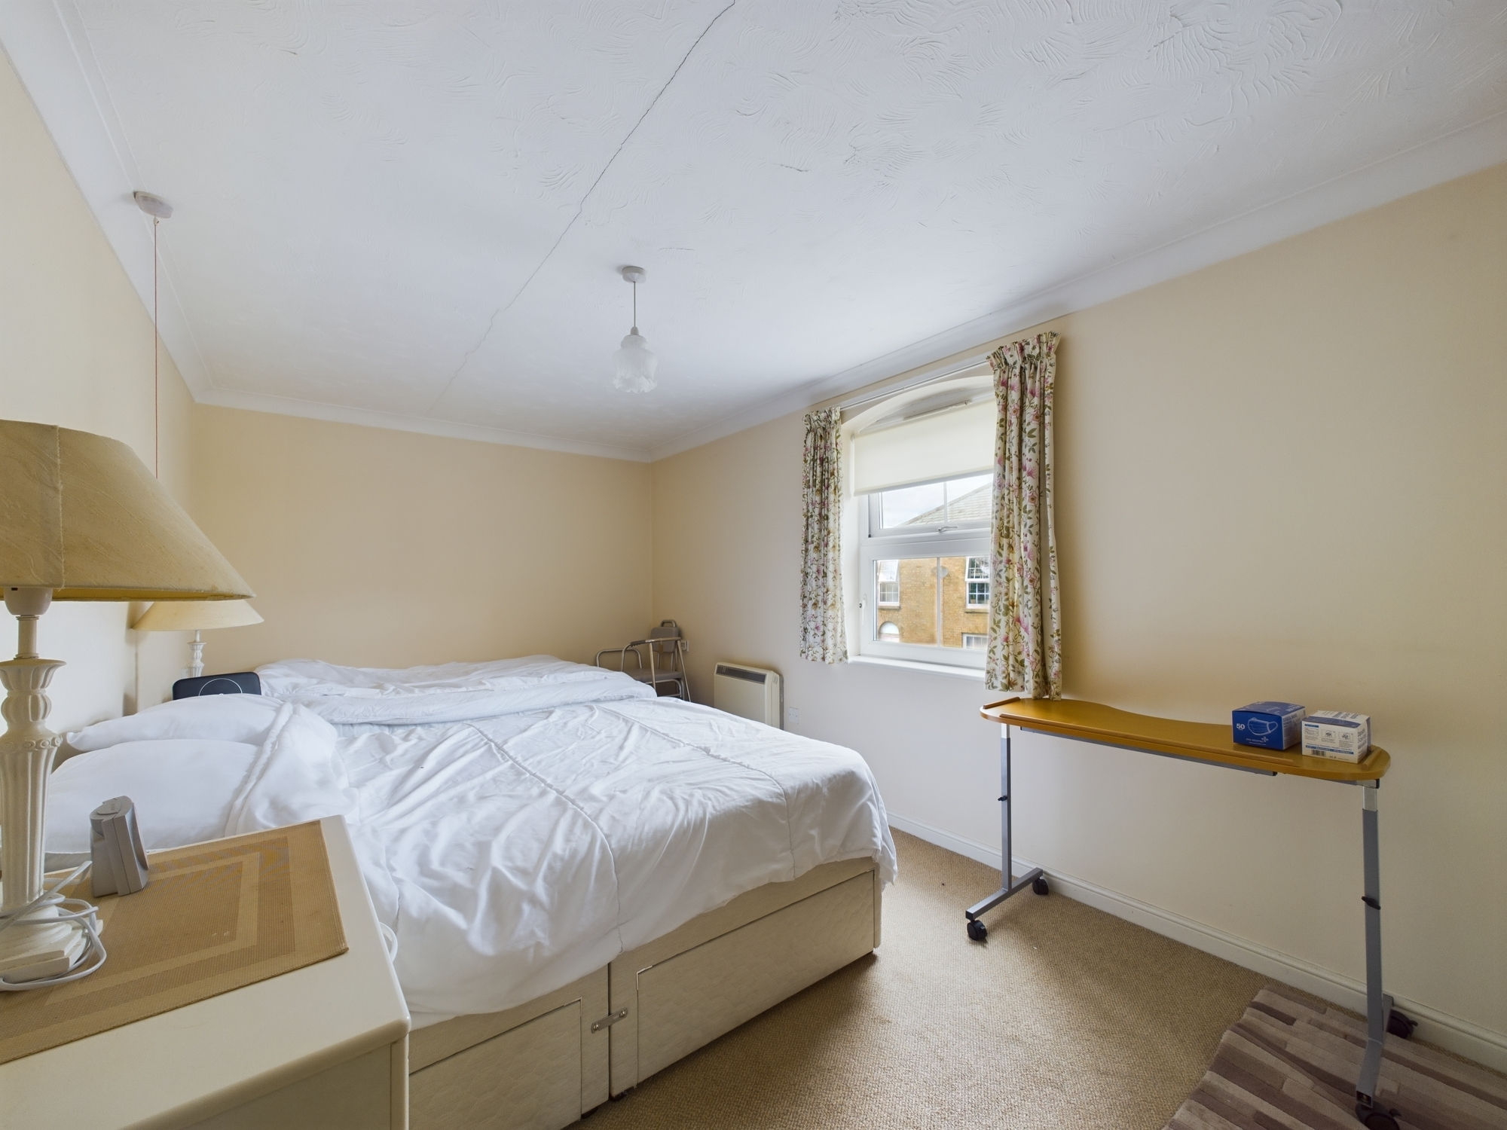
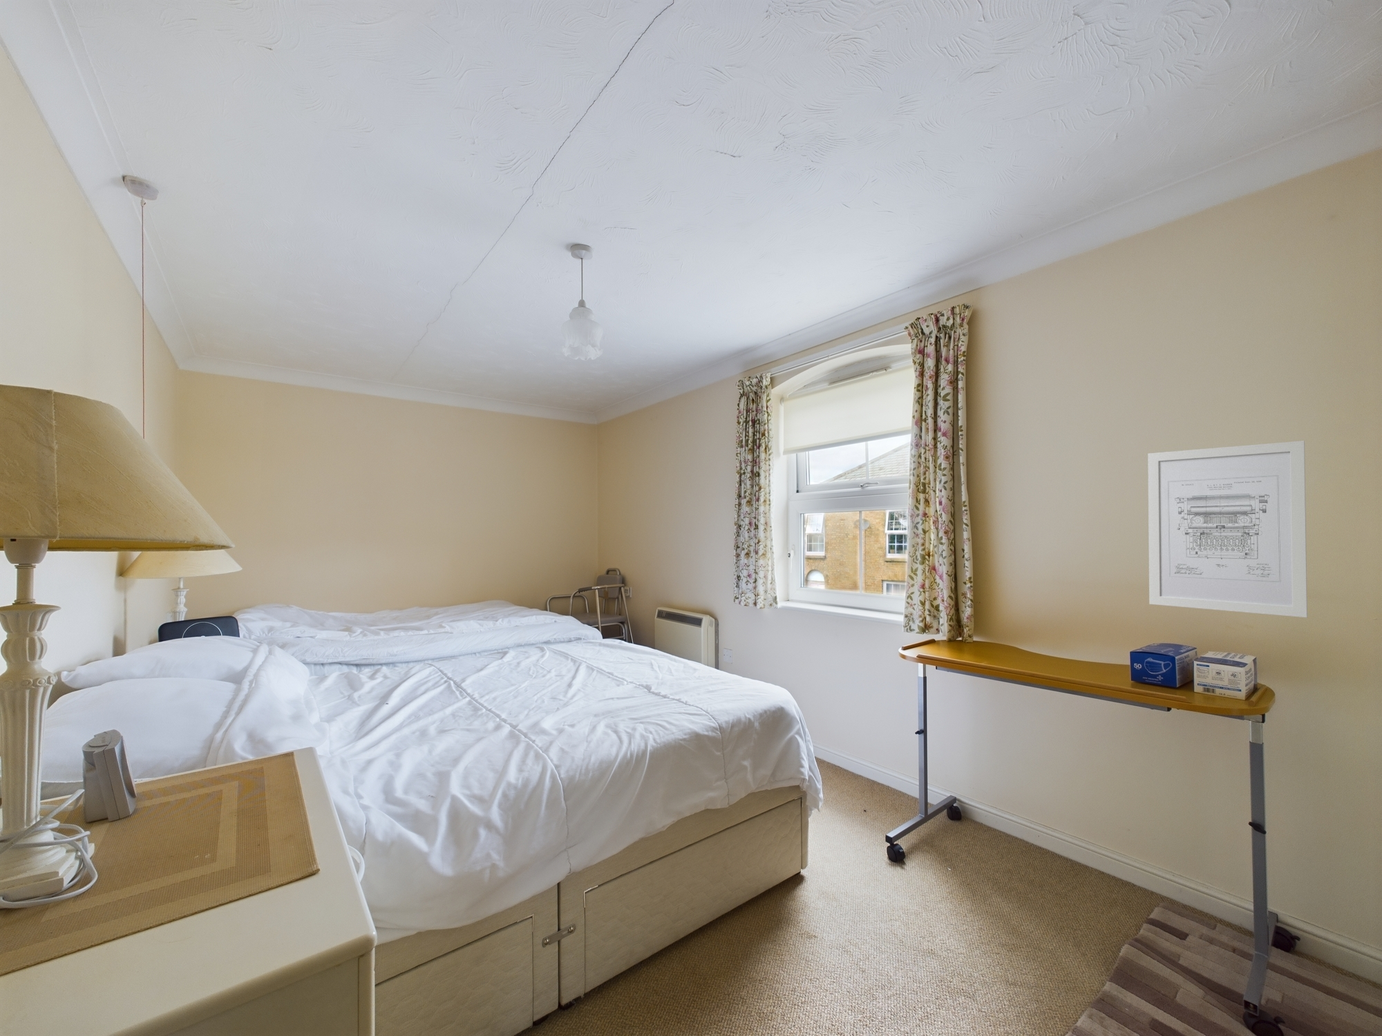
+ wall art (1221, 529)
